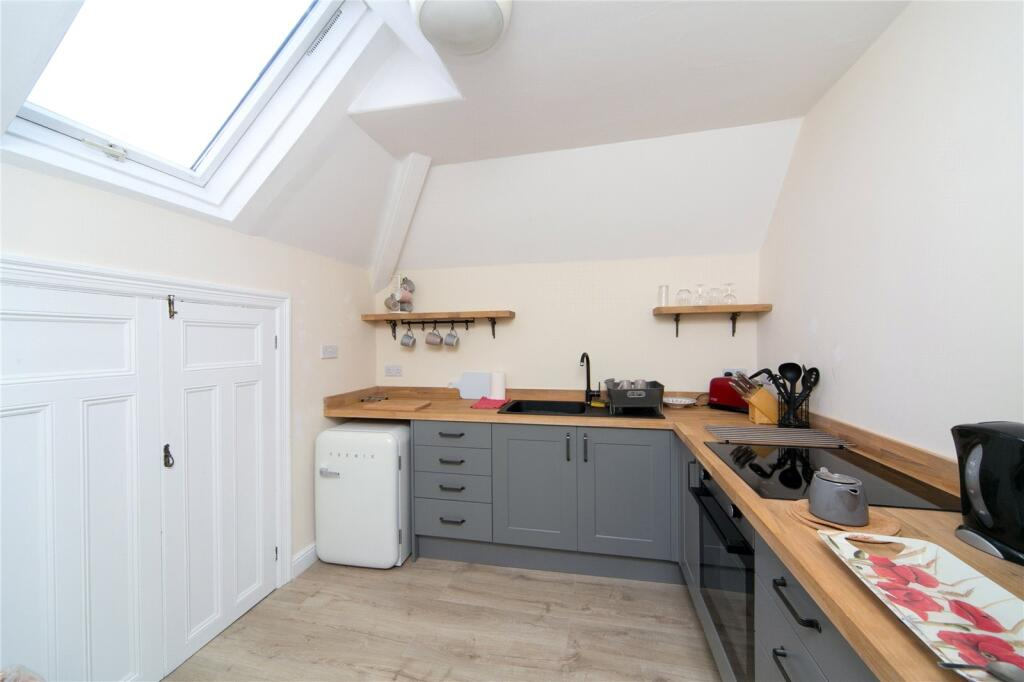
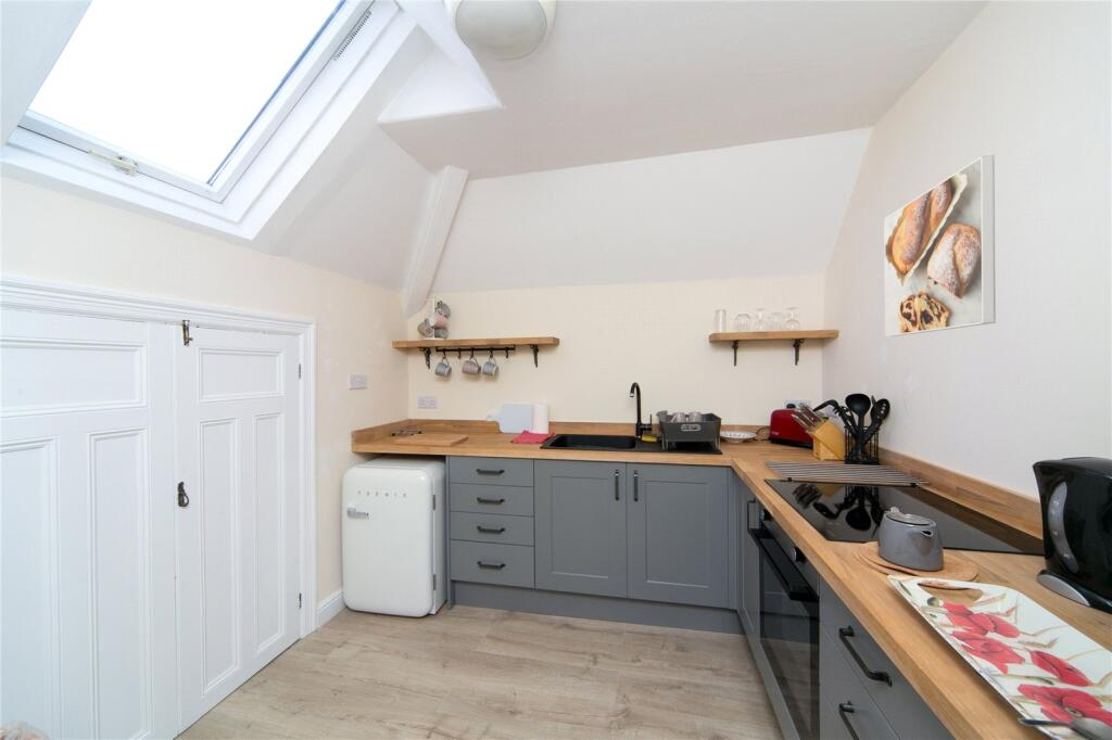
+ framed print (930, 261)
